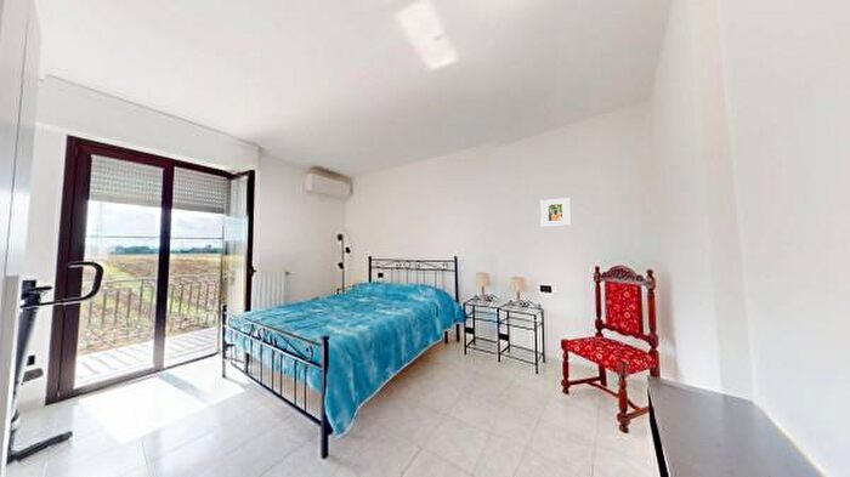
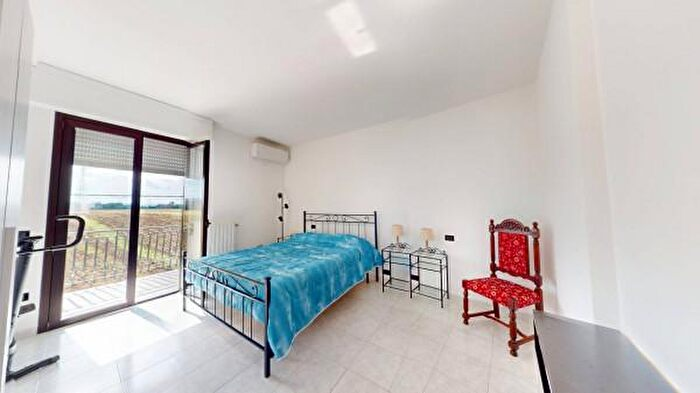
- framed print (555, 212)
